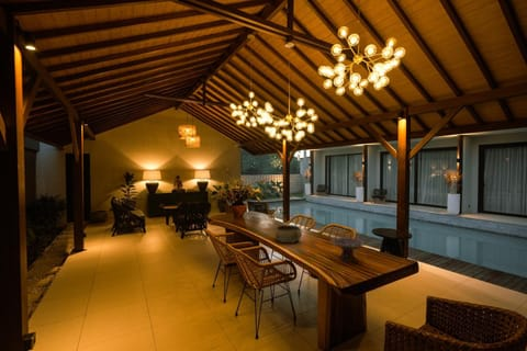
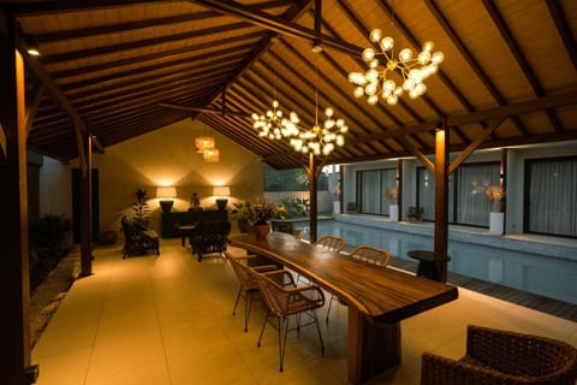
- bowl (288, 234)
- decorative bowl (347, 250)
